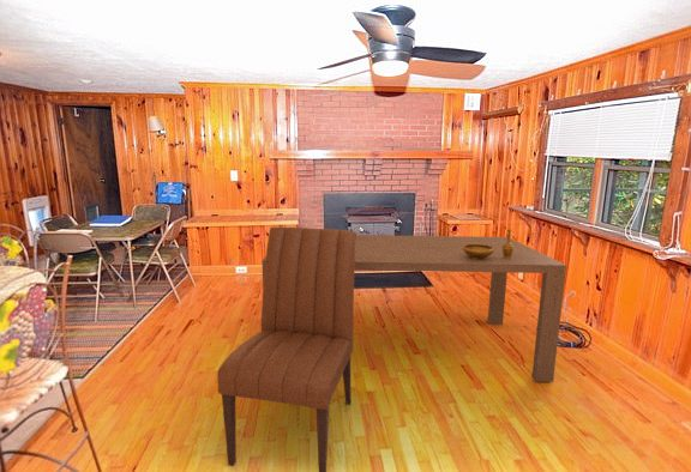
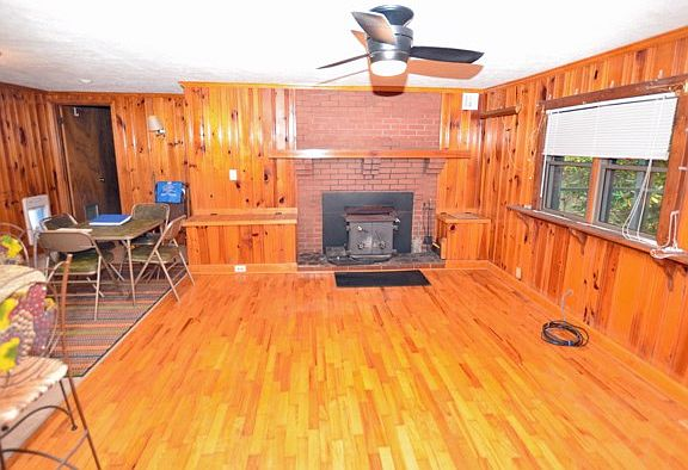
- dining table (402, 270)
- chair (295, 339)
- decorative bowl (488, 246)
